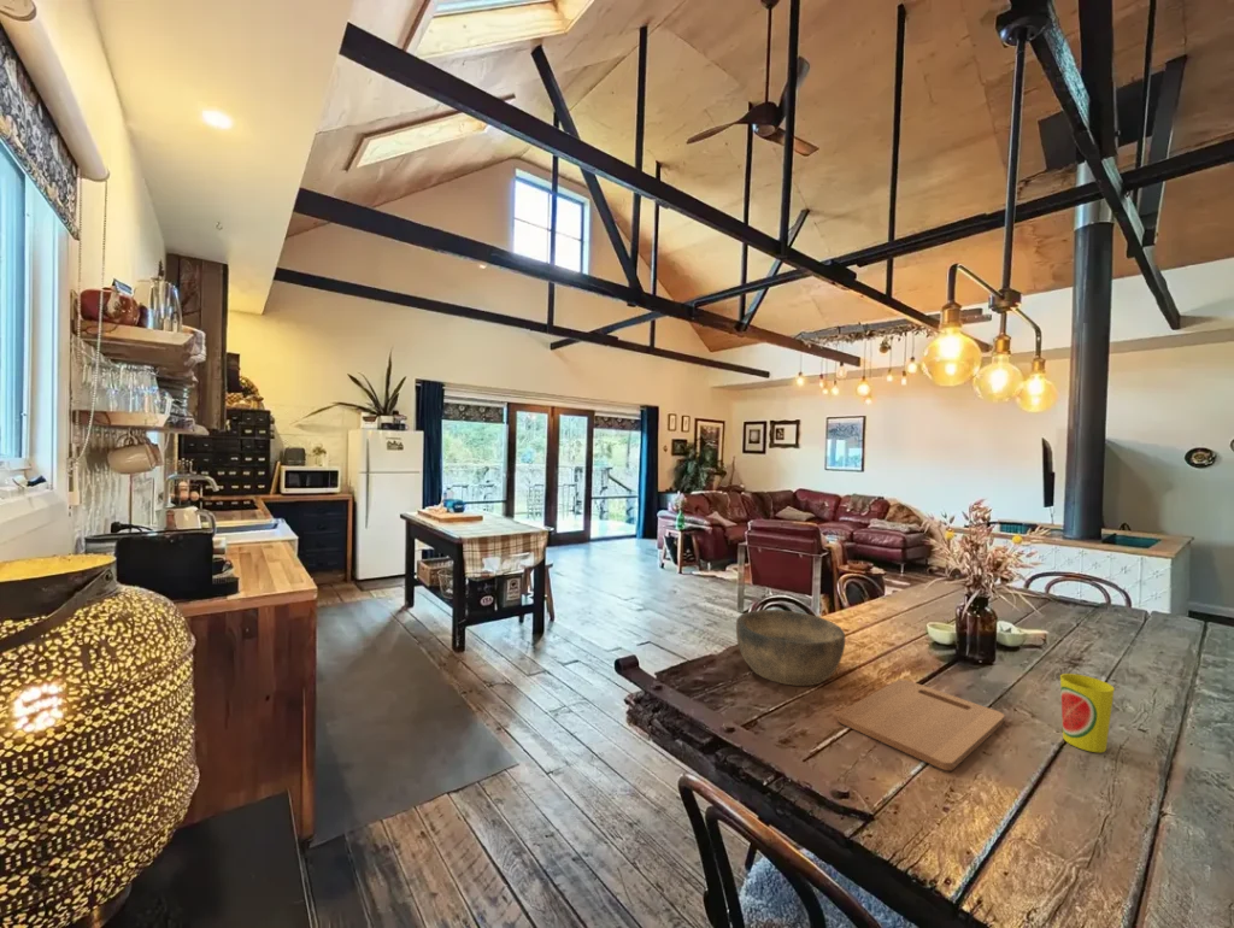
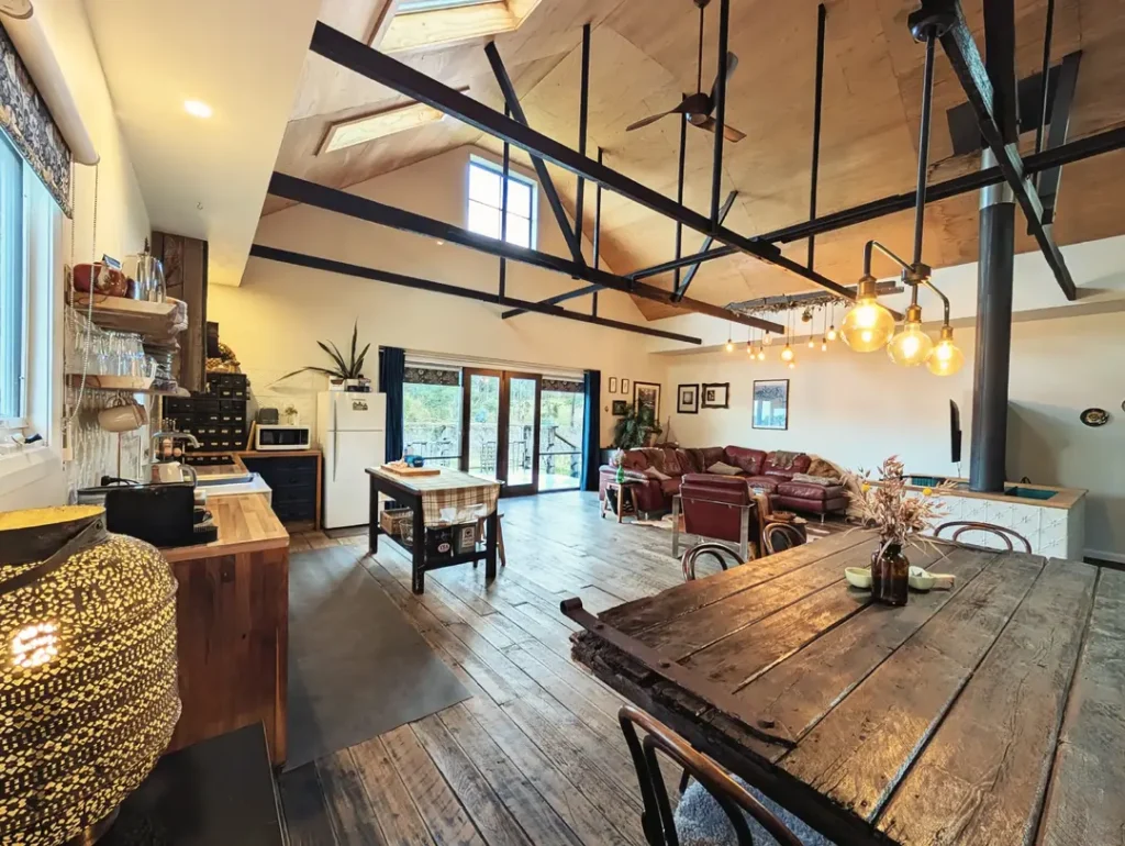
- cutting board (921, 717)
- cup (1085, 712)
- bowl (788, 646)
